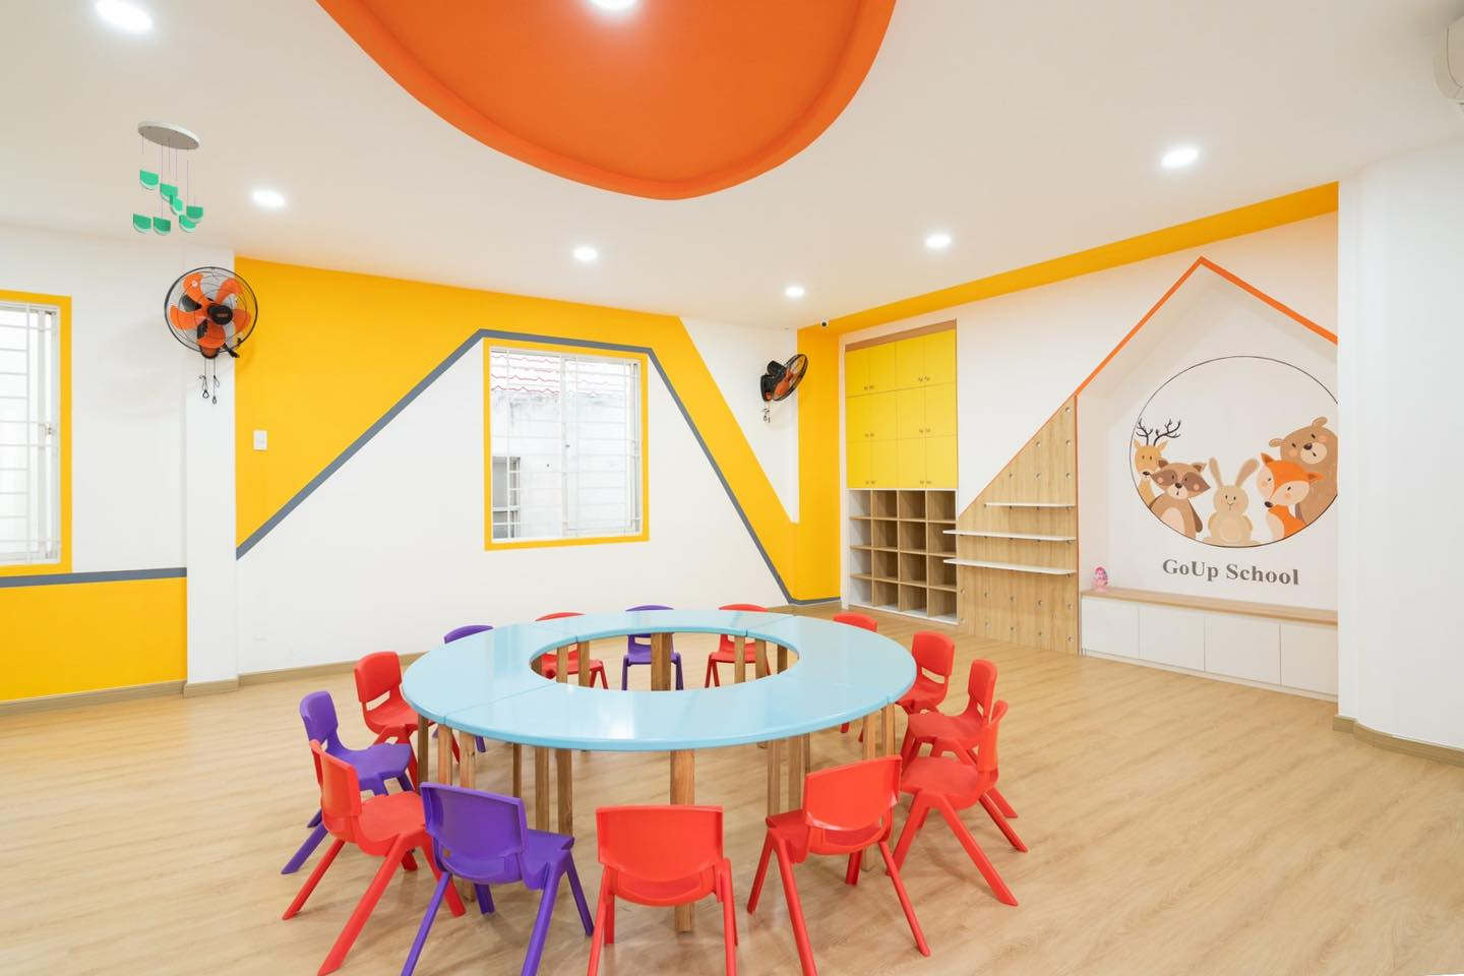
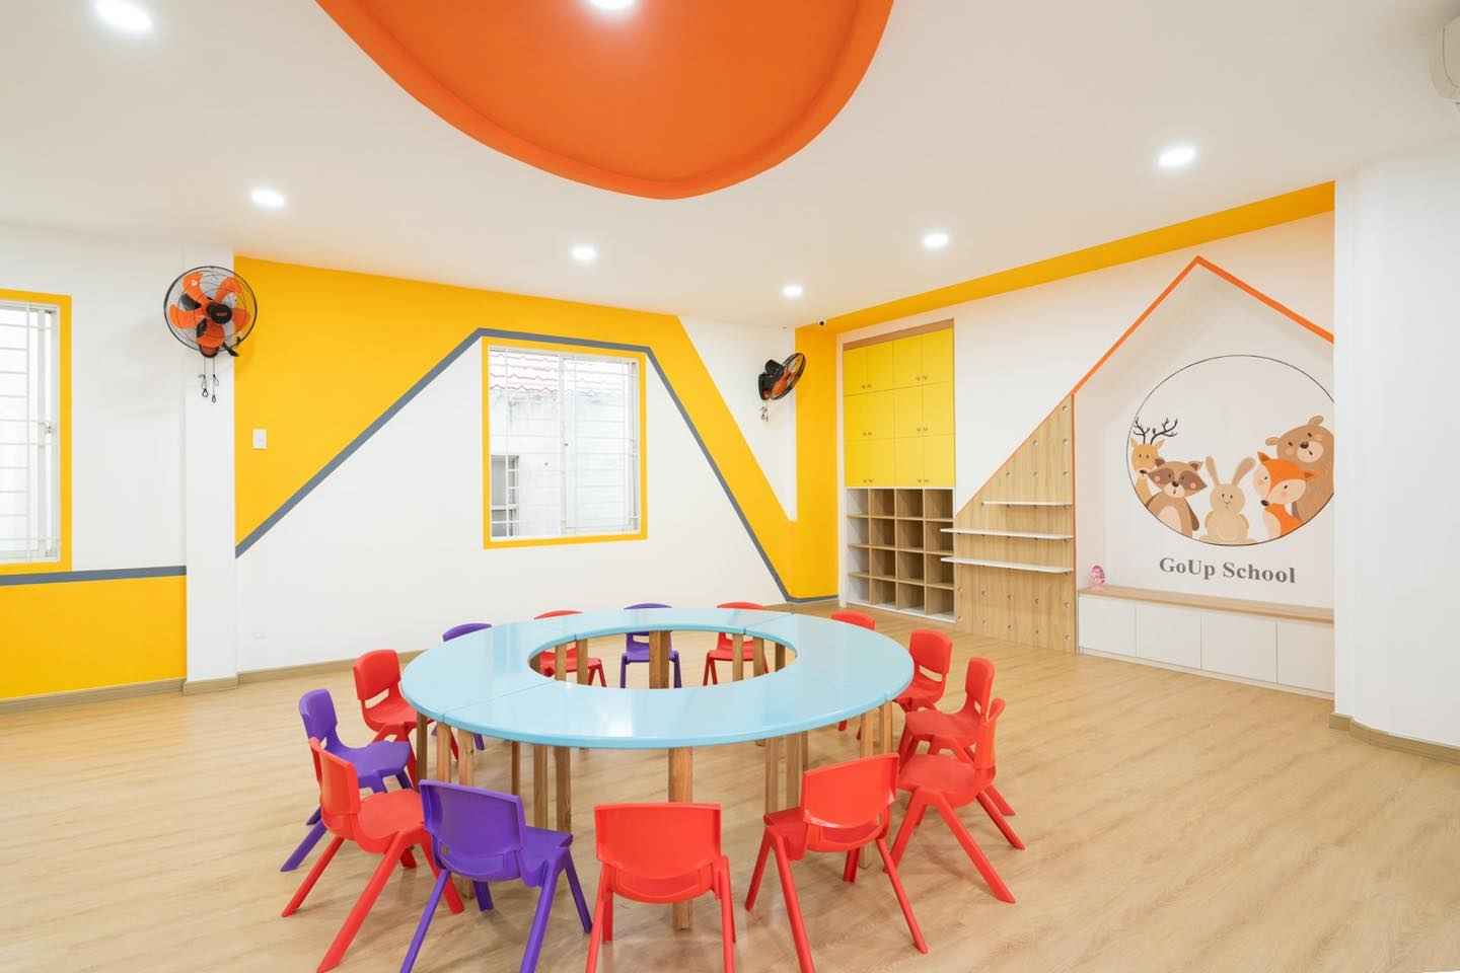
- ceiling mobile (169, 185)
